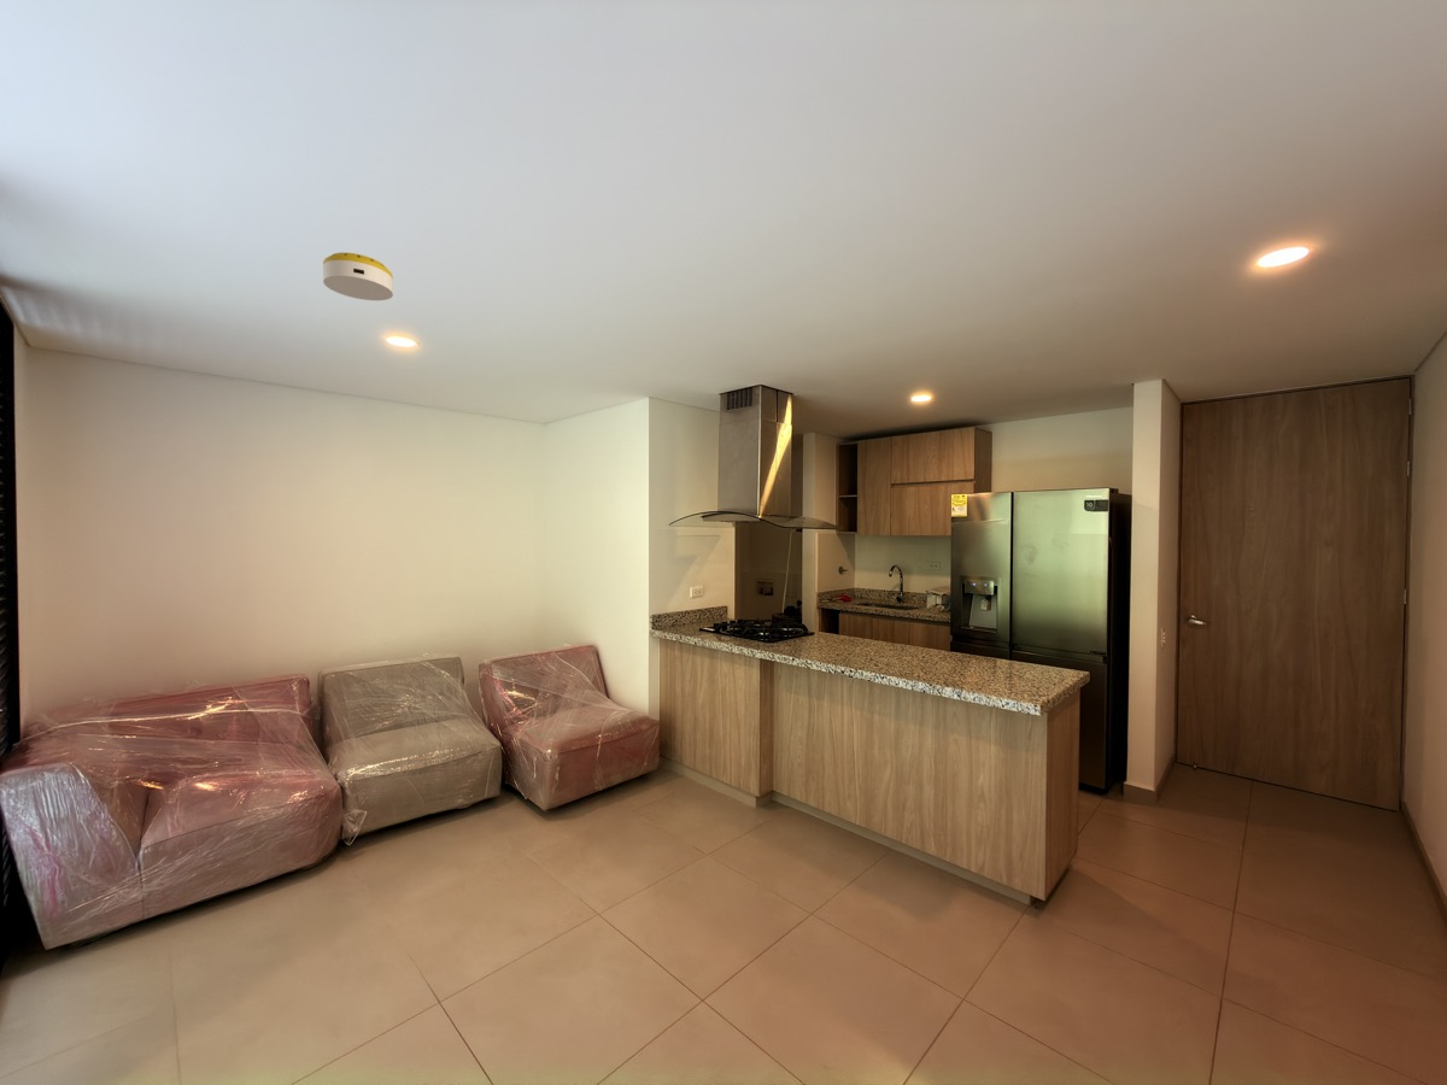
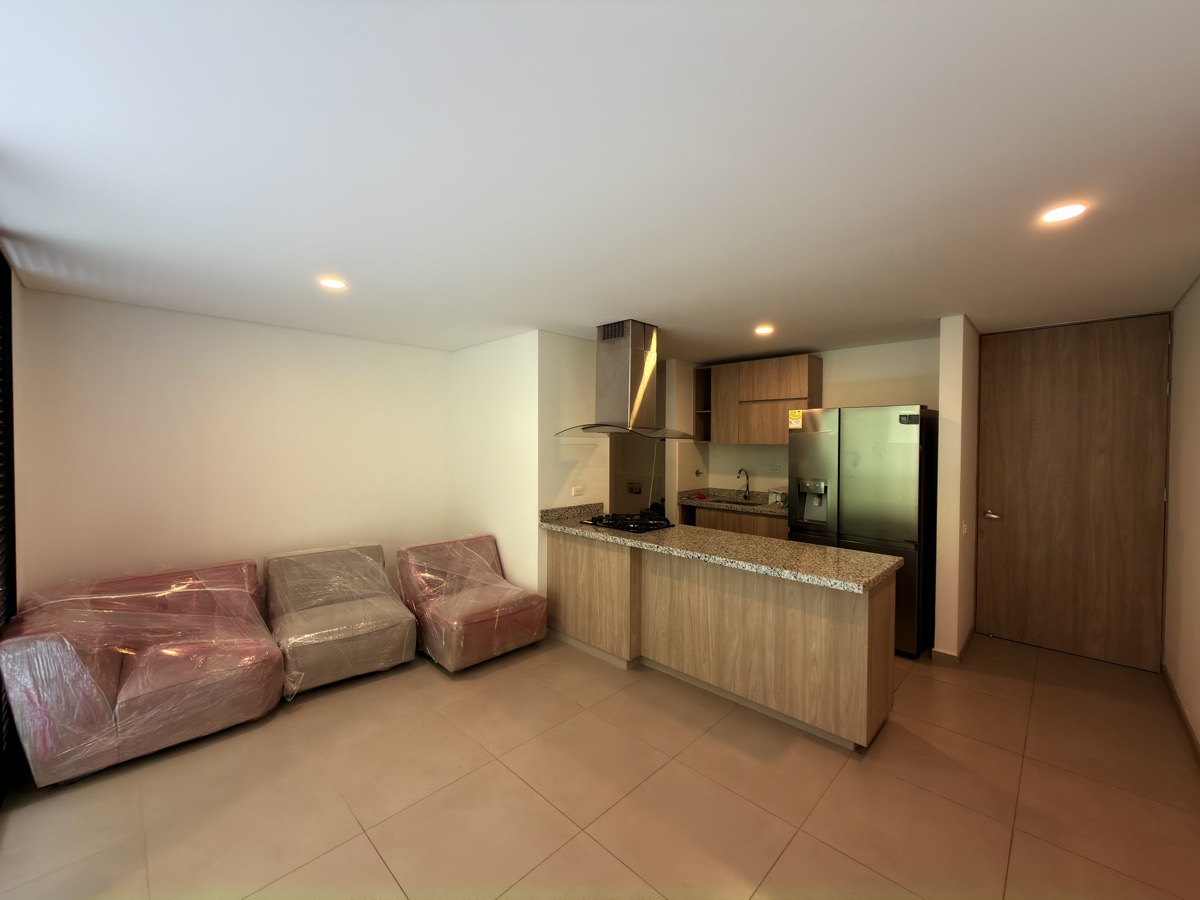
- smoke detector (358, 276)
